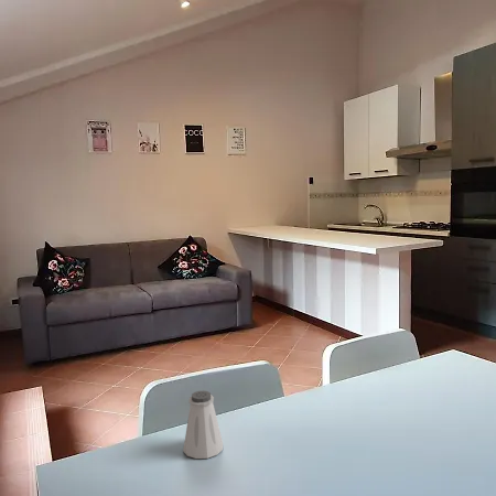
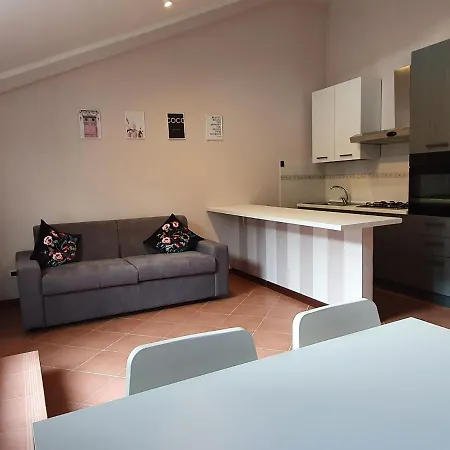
- saltshaker (202, 421)
